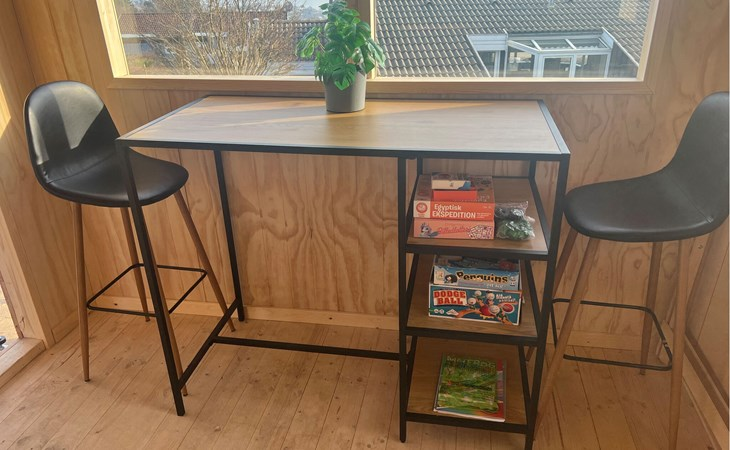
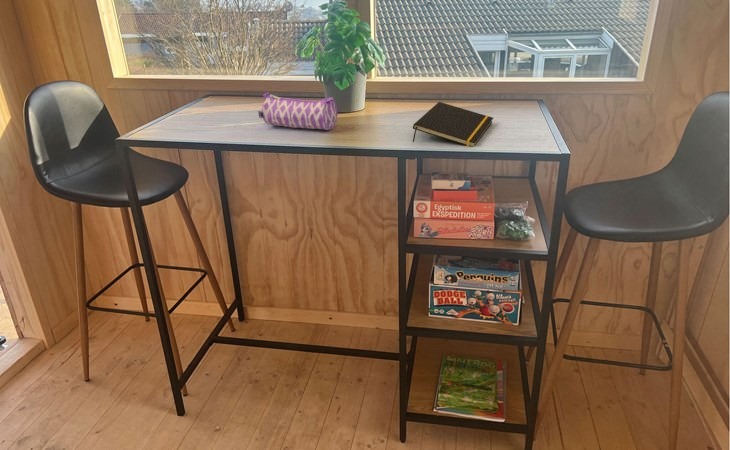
+ pencil case (299, 111)
+ notepad (455, 123)
